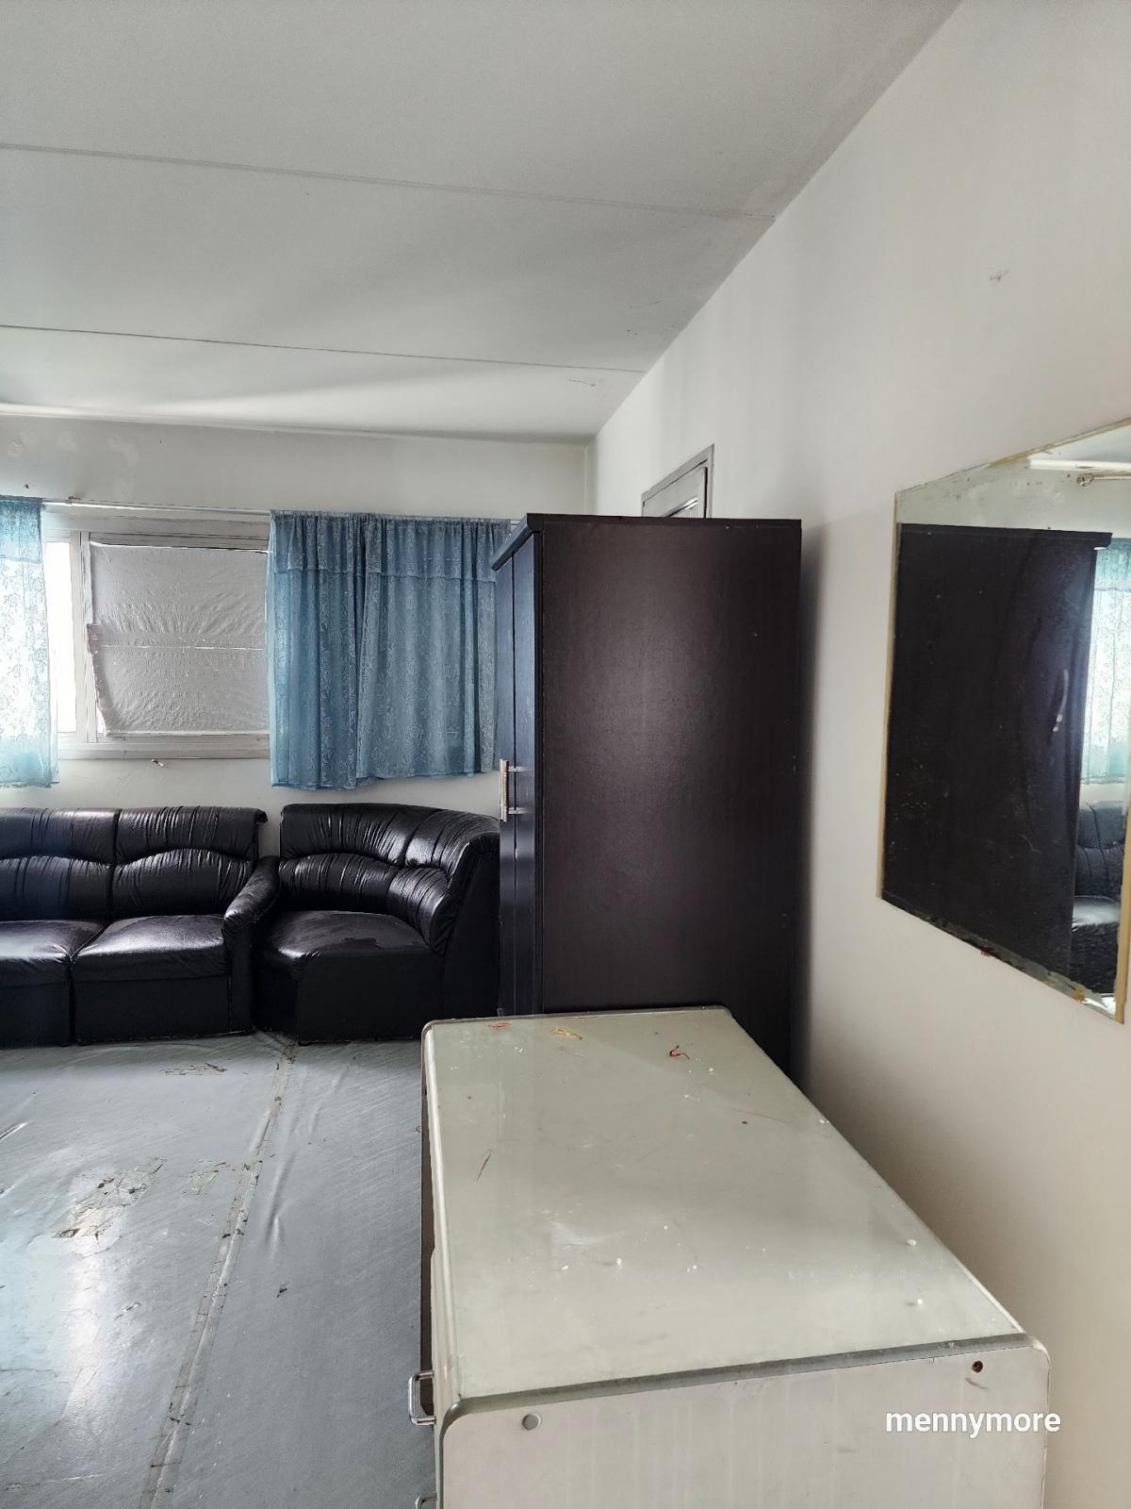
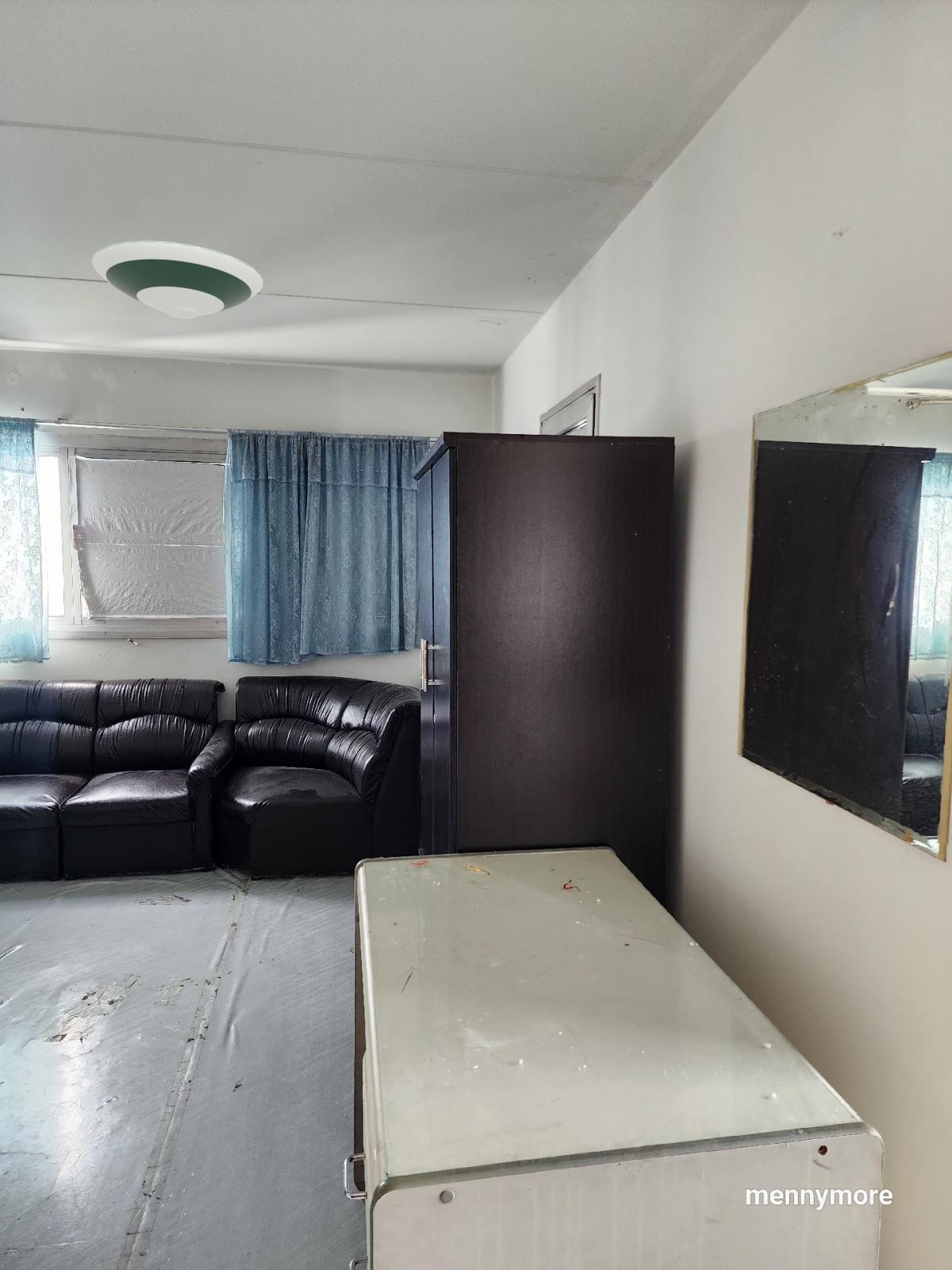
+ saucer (181, 294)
